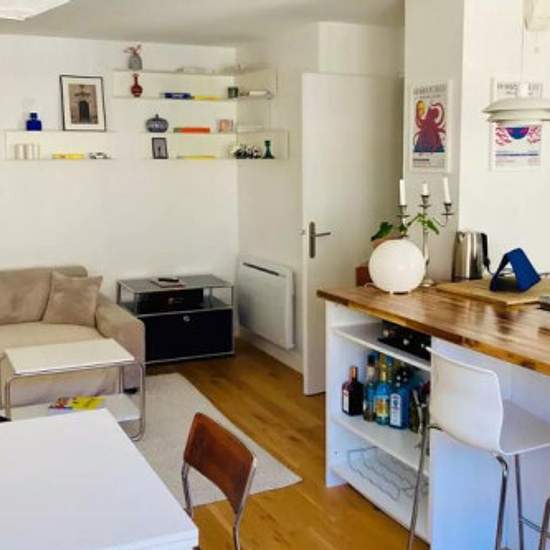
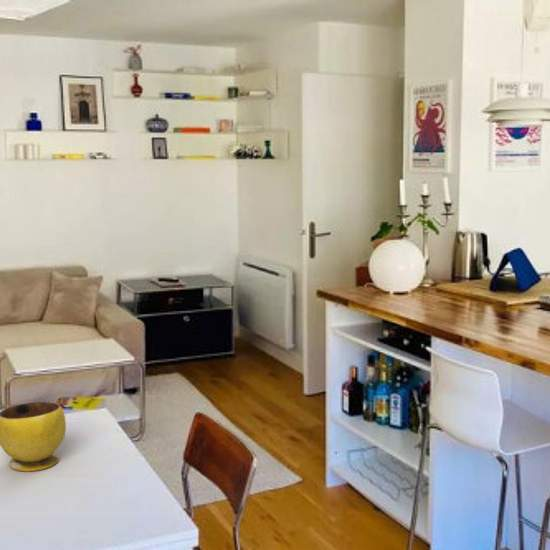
+ bowl (31, 435)
